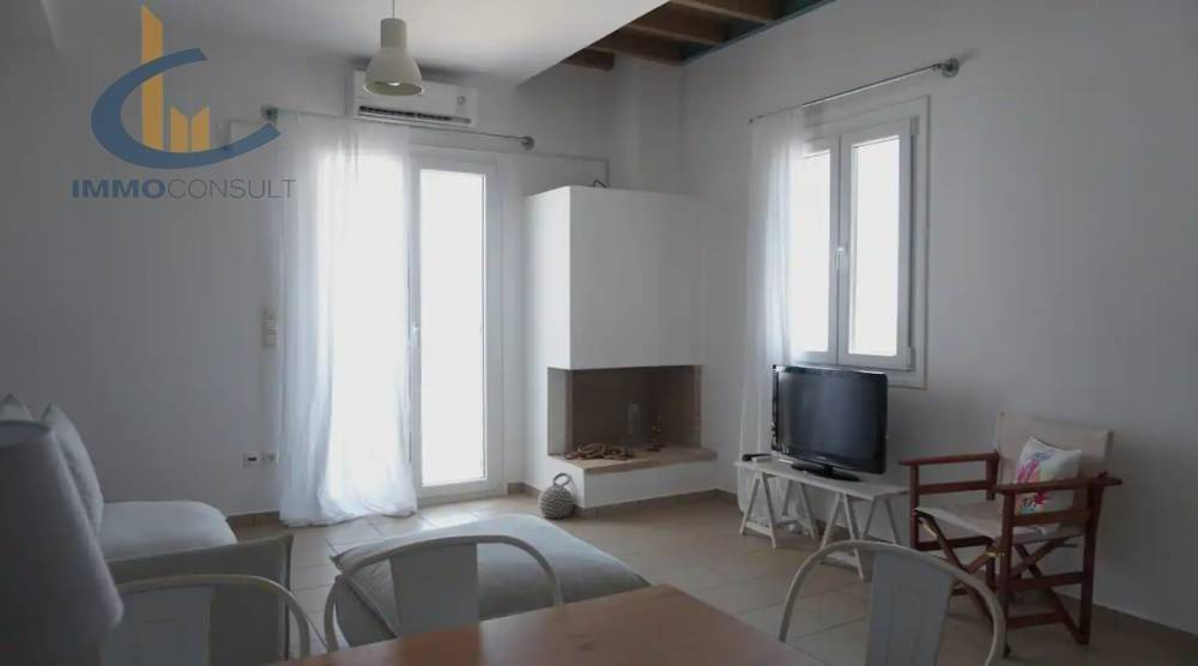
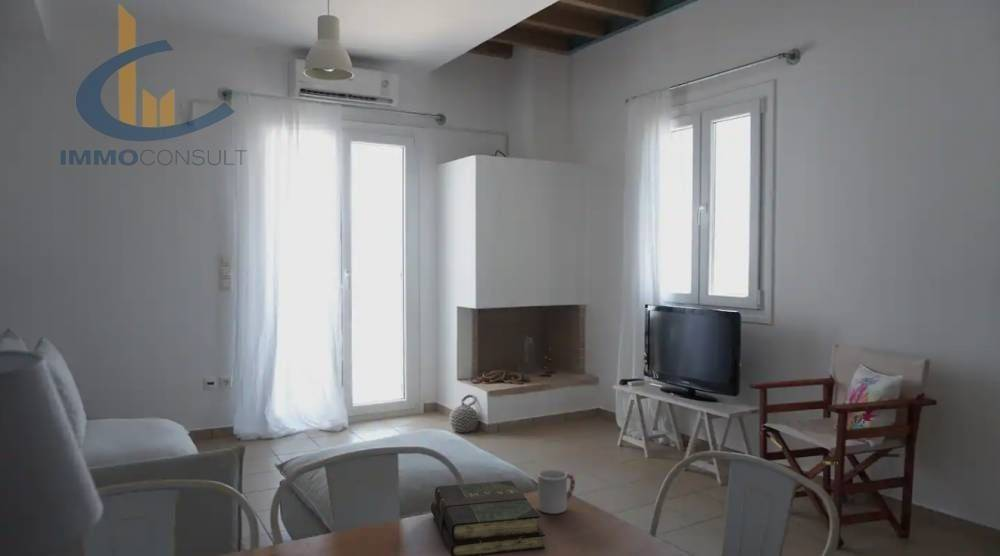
+ book (484, 515)
+ cup (557, 490)
